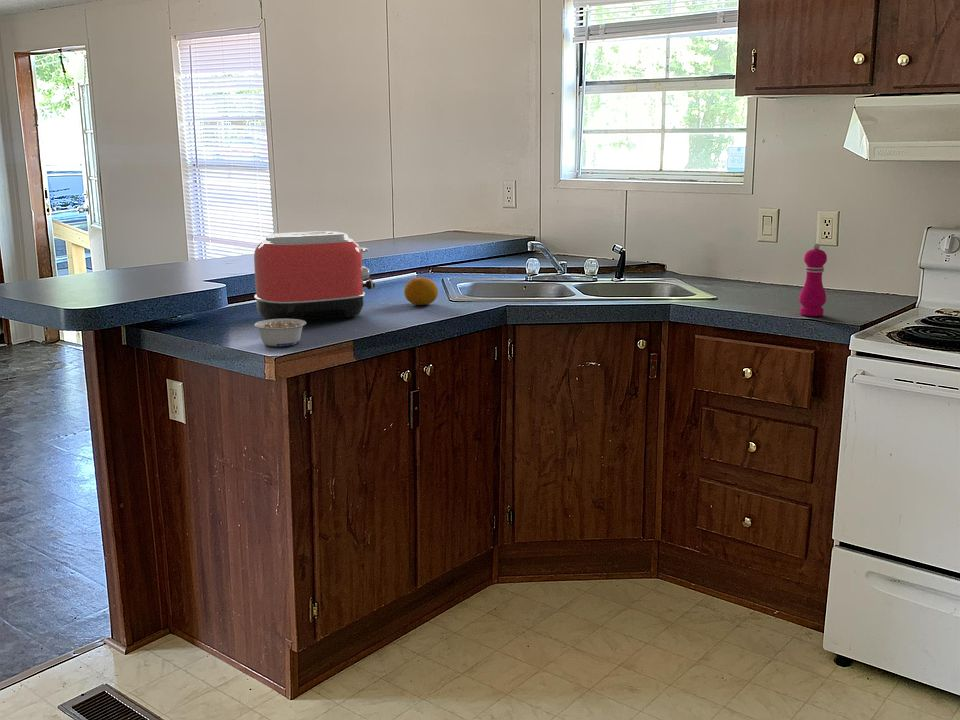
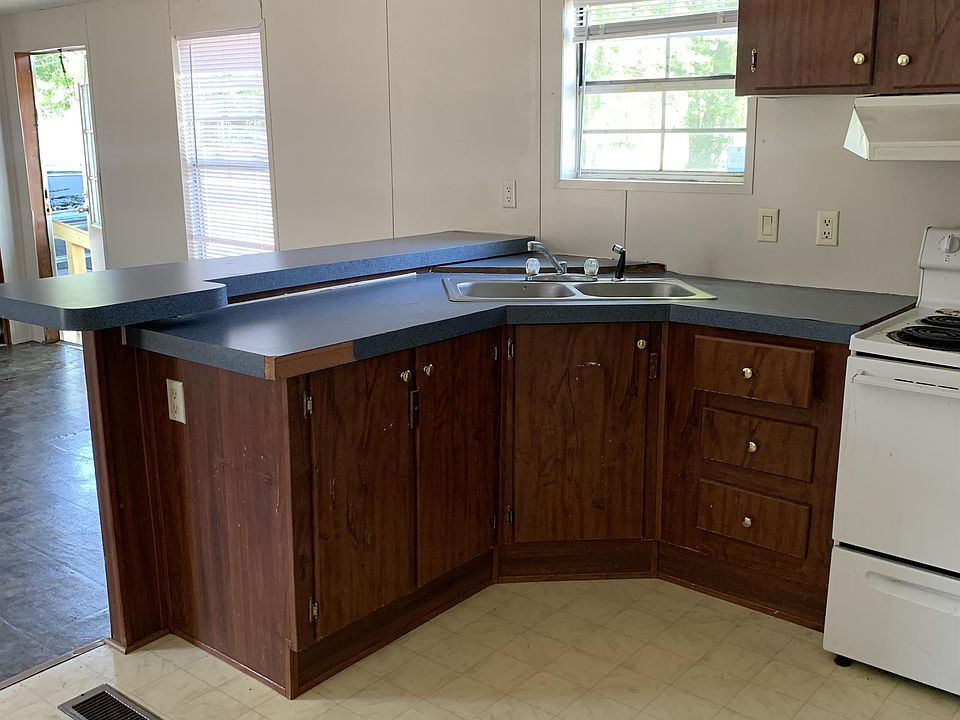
- toaster (313, 275)
- legume (280, 331)
- pepper mill (813, 279)
- fruit (421, 290)
